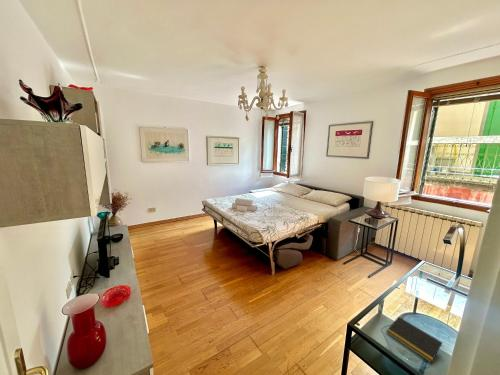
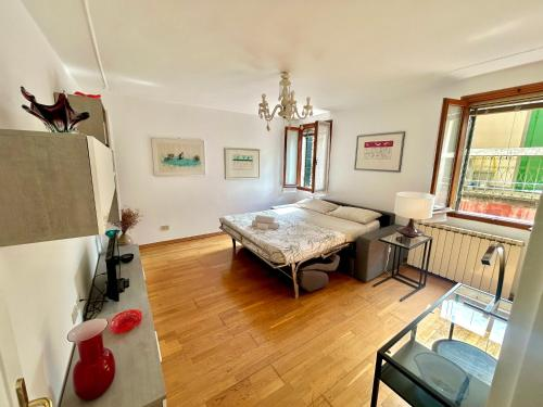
- notepad (413, 337)
